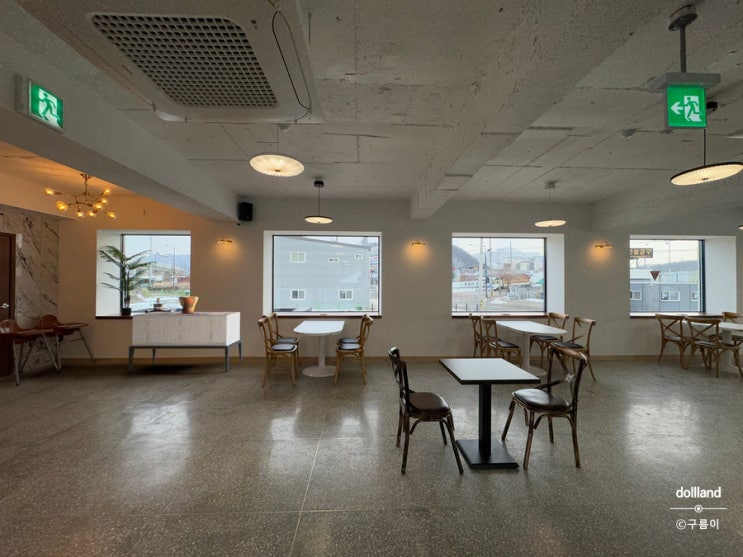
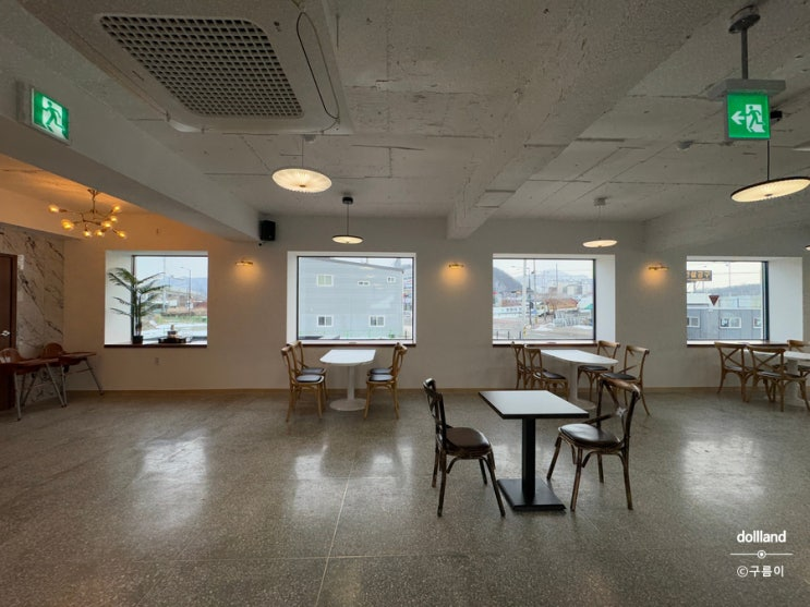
- sideboard (189, 340)
- decorative urn (188, 302)
